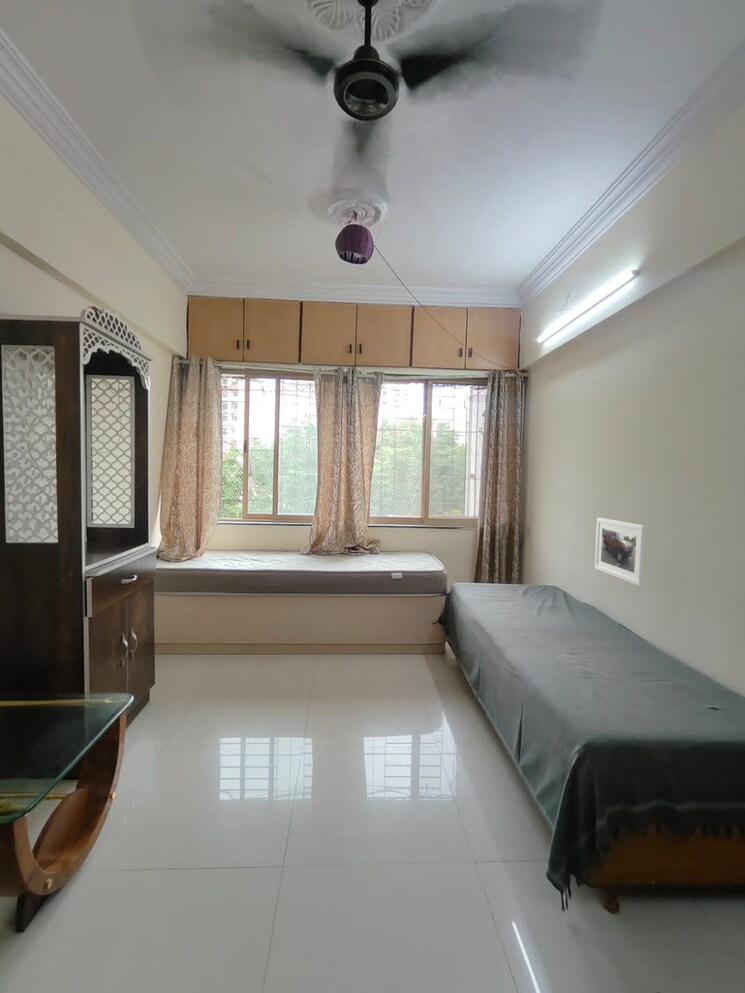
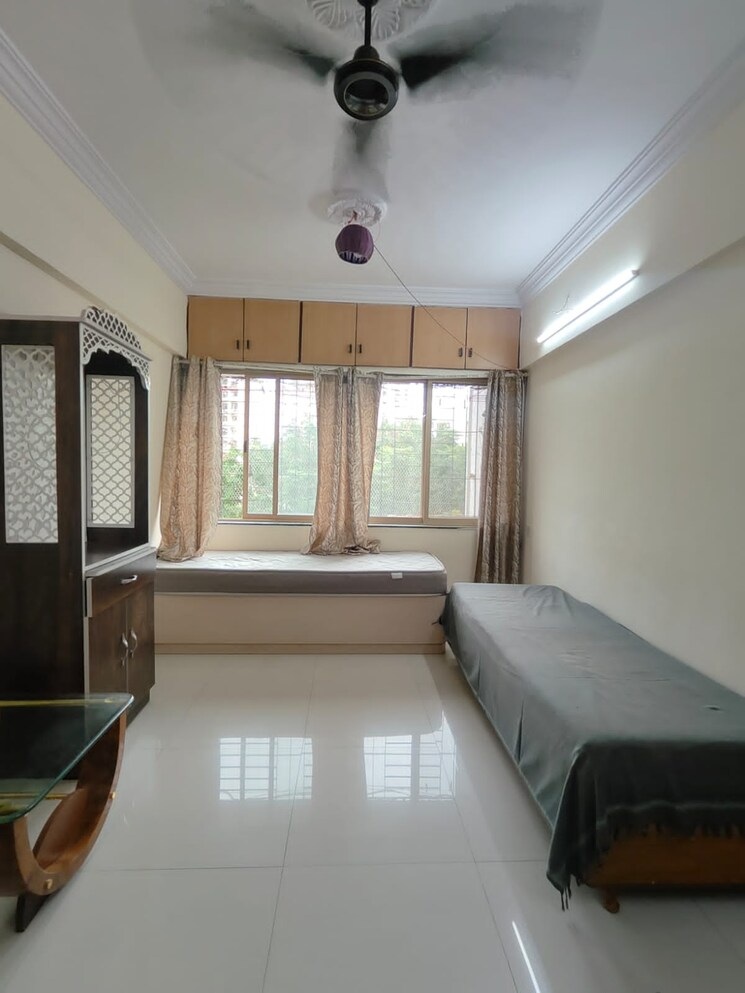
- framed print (618, 549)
